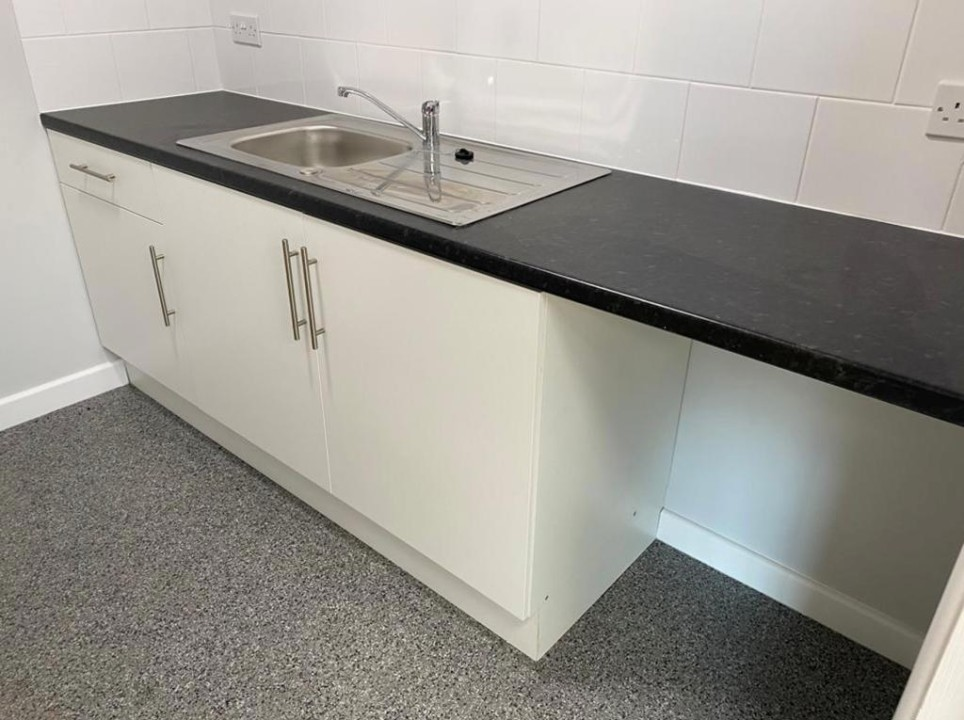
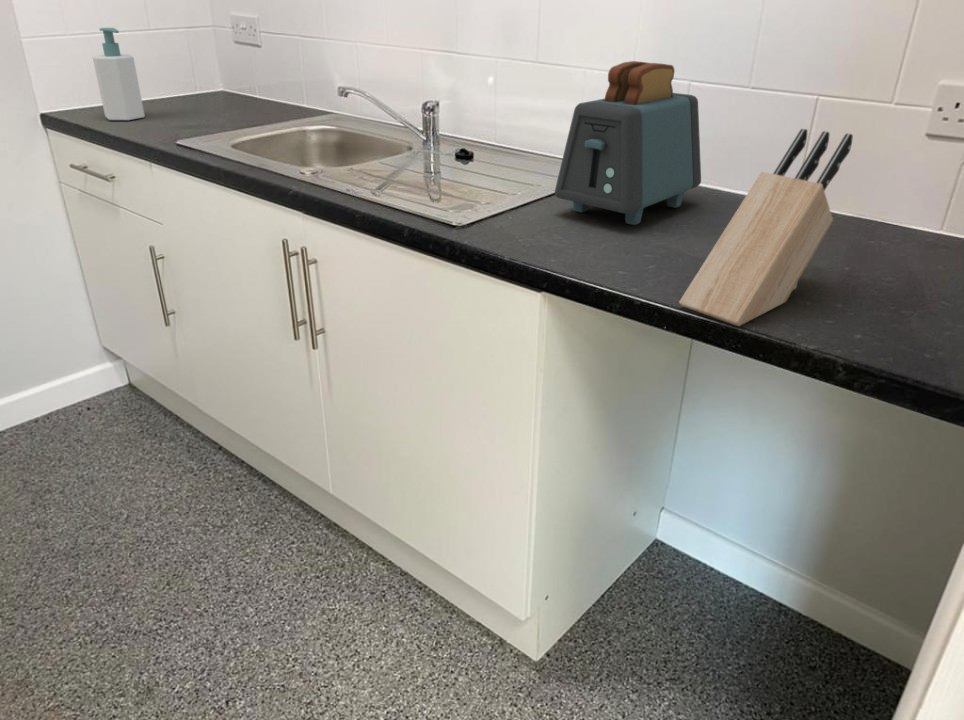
+ knife block (772, 220)
+ toaster (634, 139)
+ soap bottle (116, 73)
